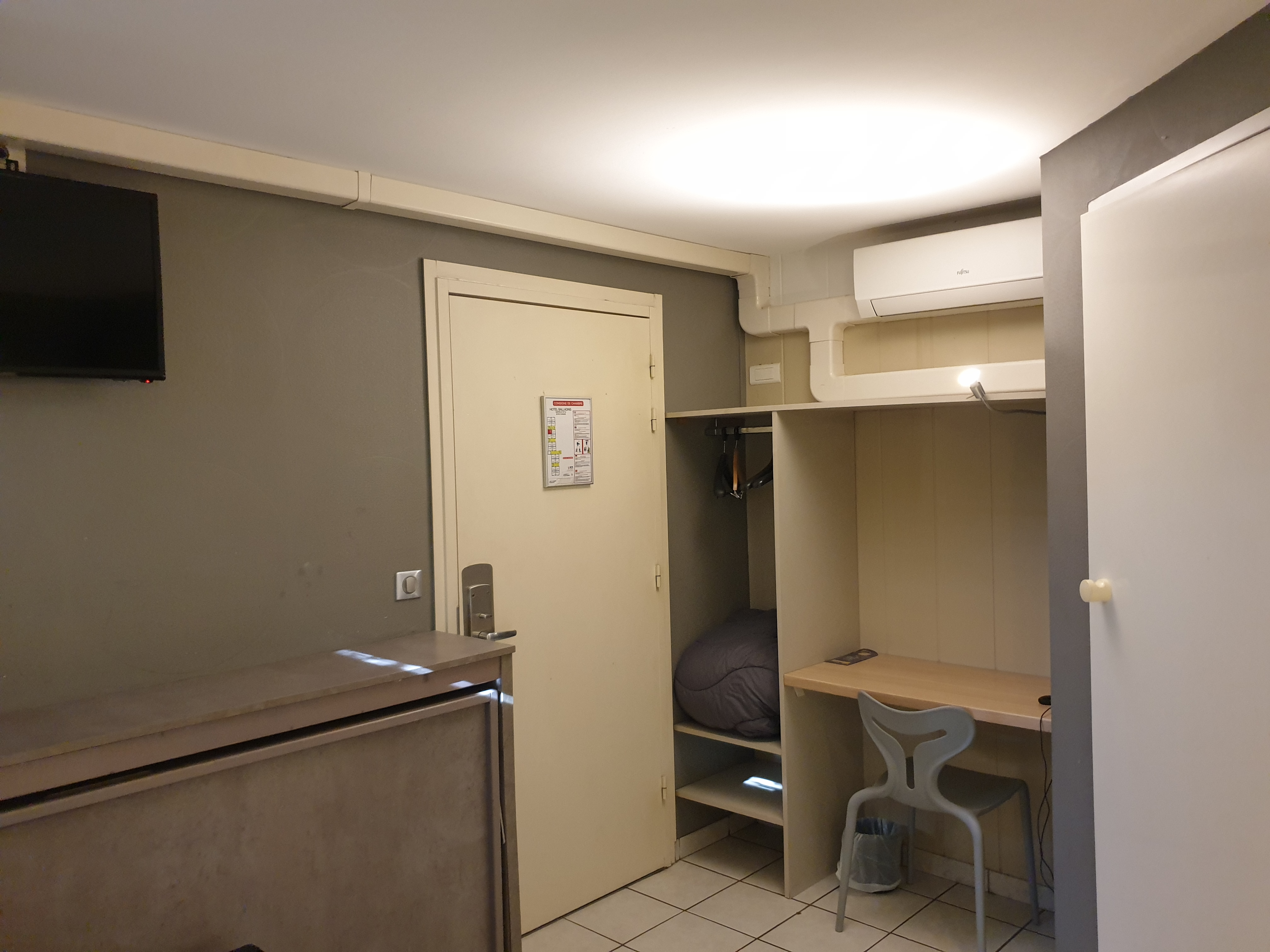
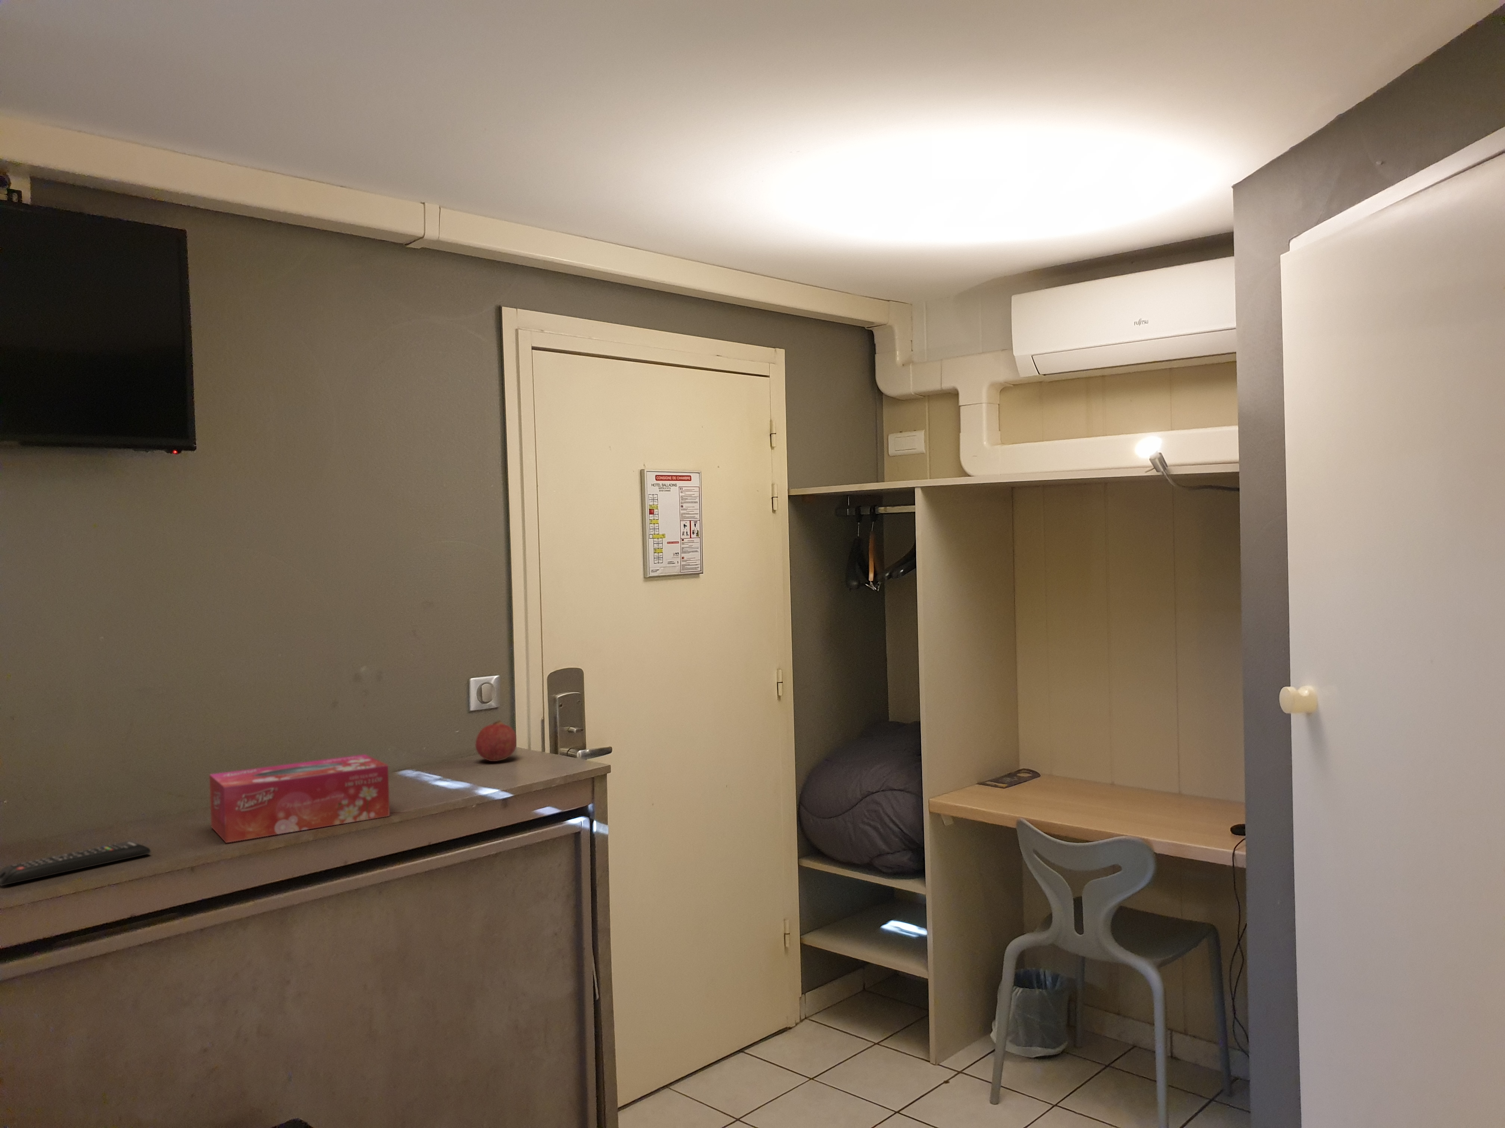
+ tissue box (301, 795)
+ remote control (76, 861)
+ fruit (497, 741)
